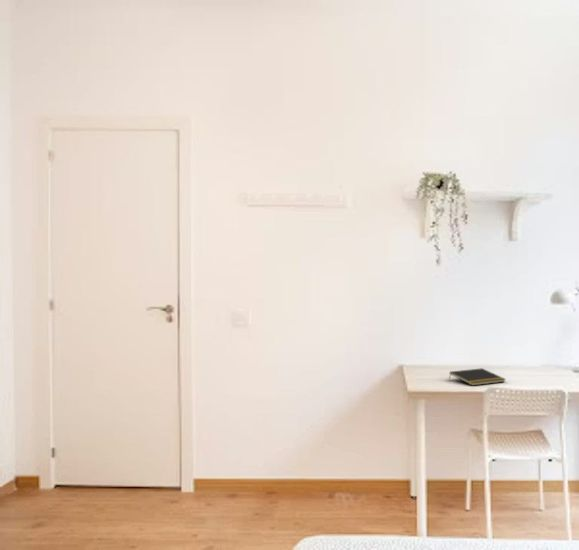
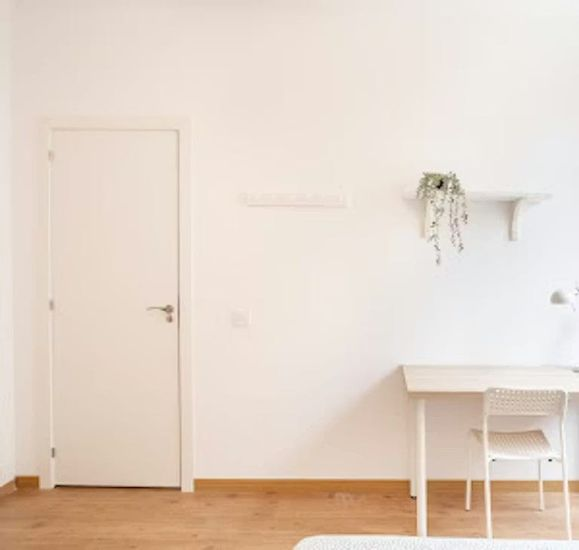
- notepad (477, 376)
